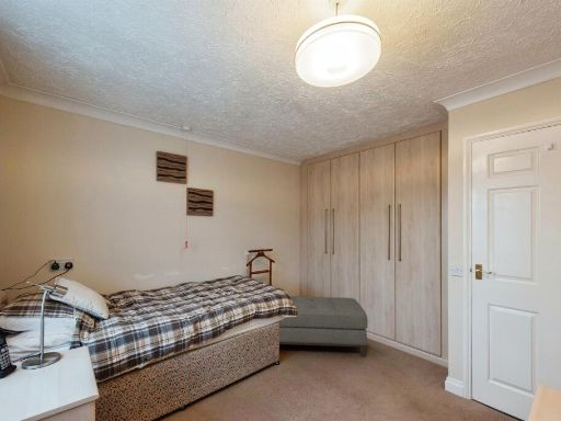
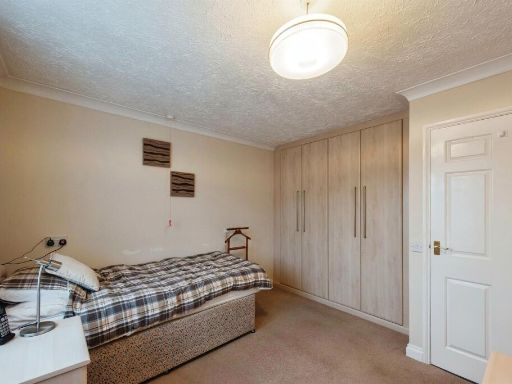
- ottoman (314, 322)
